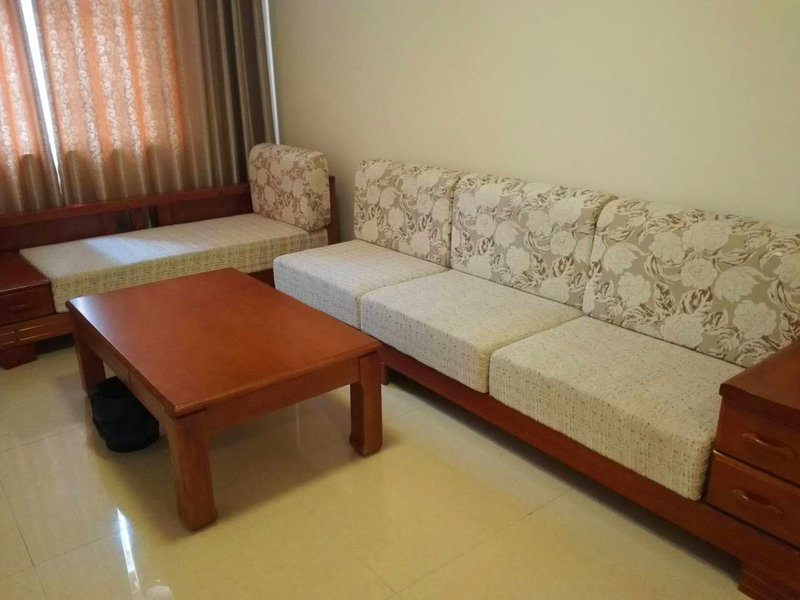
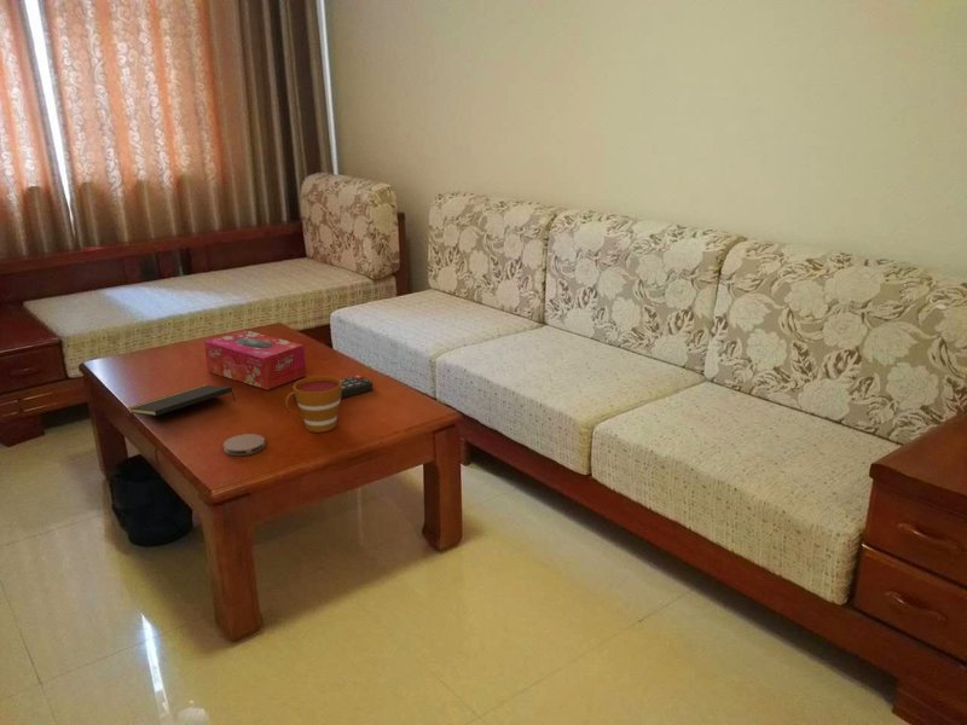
+ cup (314, 406)
+ coaster (244, 443)
+ tissue box (255, 358)
+ notepad (180, 399)
+ remote control (341, 392)
